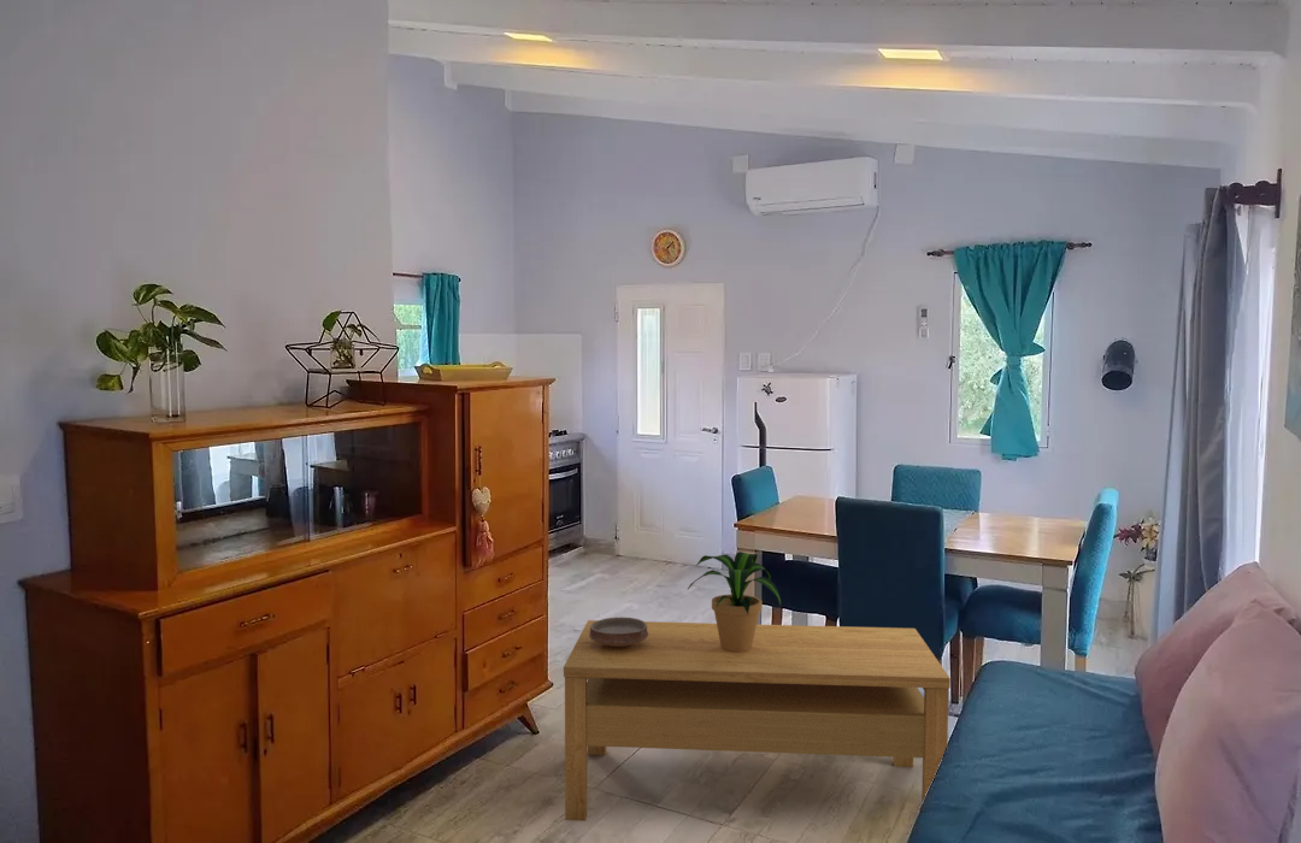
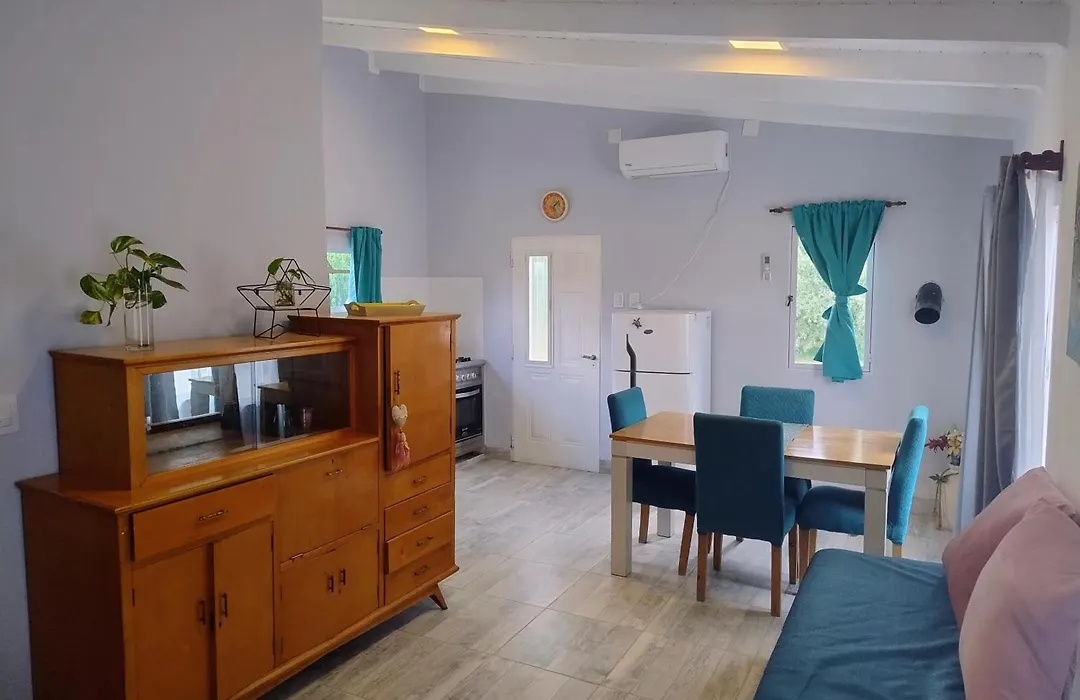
- ceramic bowl (618, 633)
- potted plant (736, 601)
- coffee table (750, 718)
